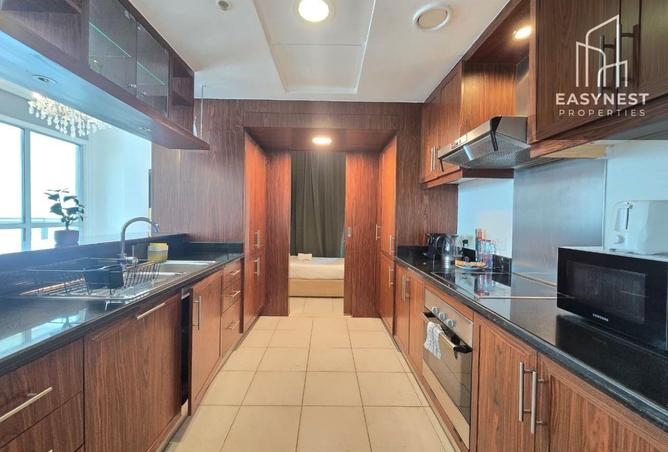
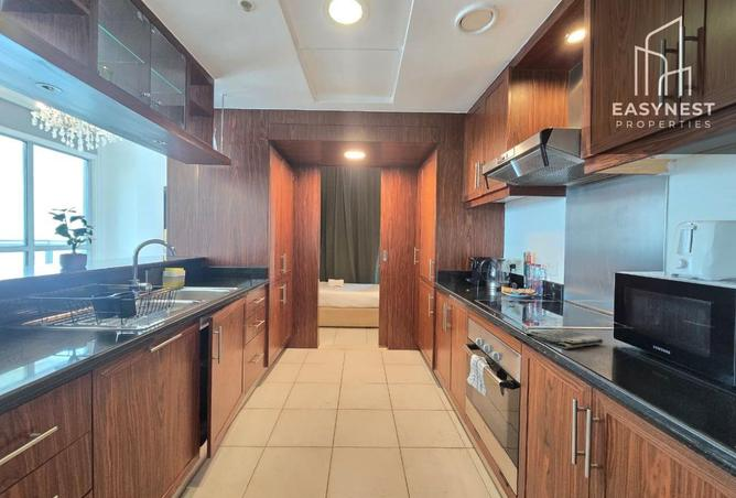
+ dish towel (562, 336)
